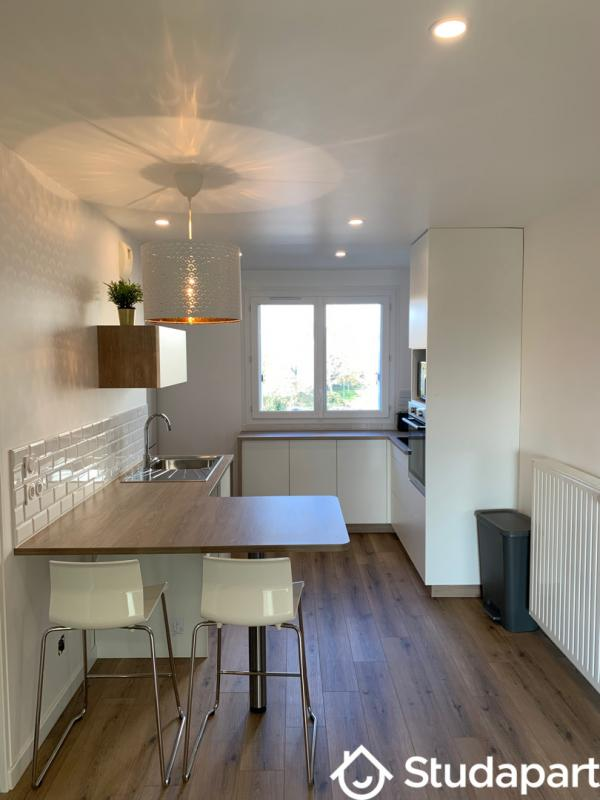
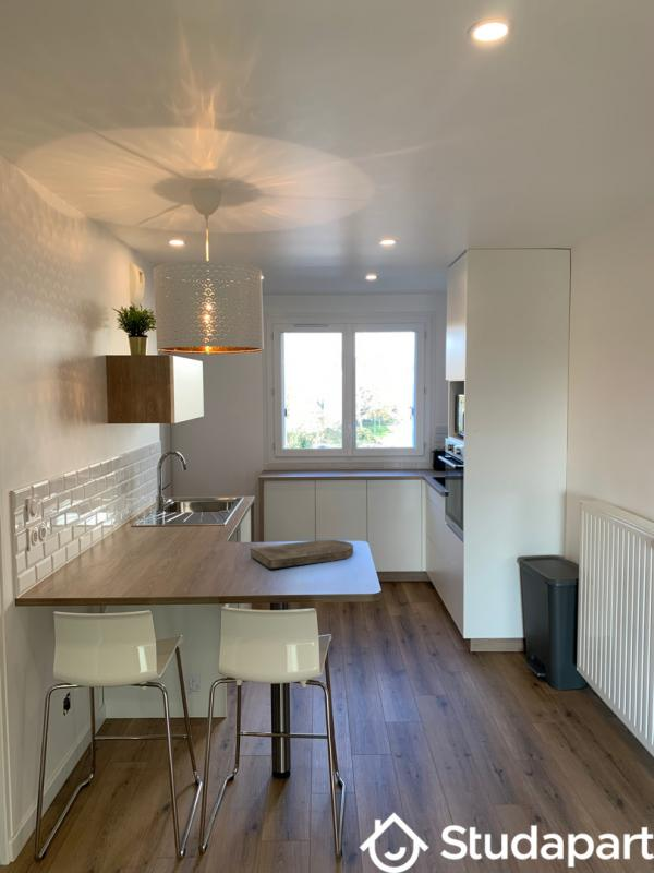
+ cutting board (306, 552)
